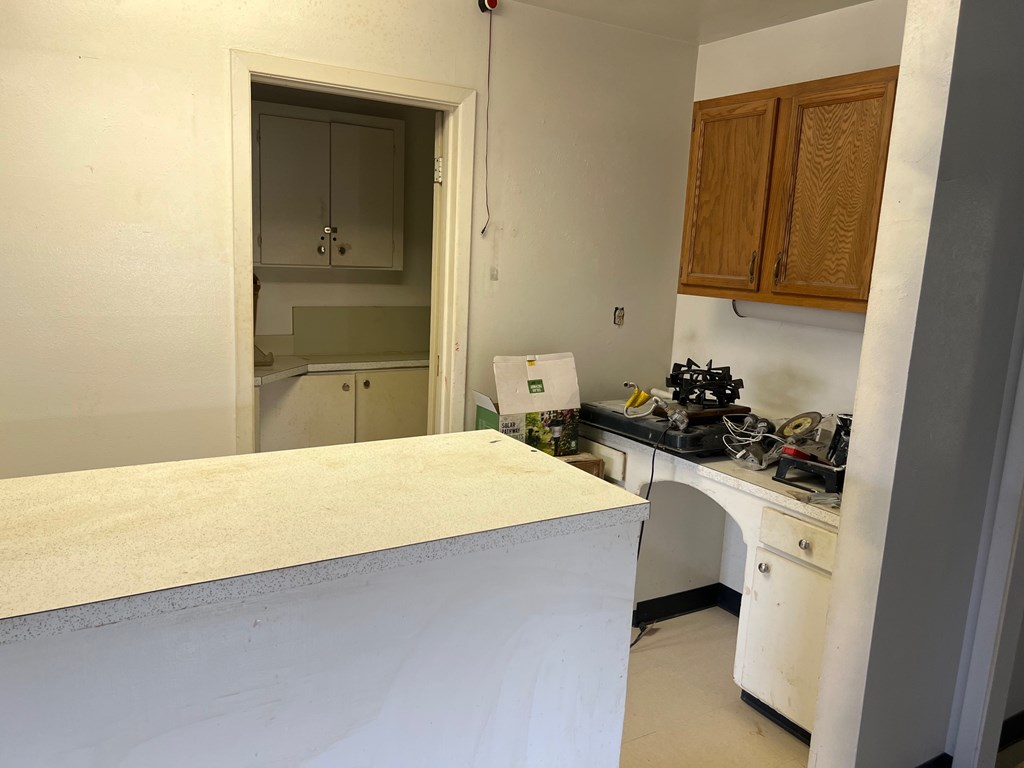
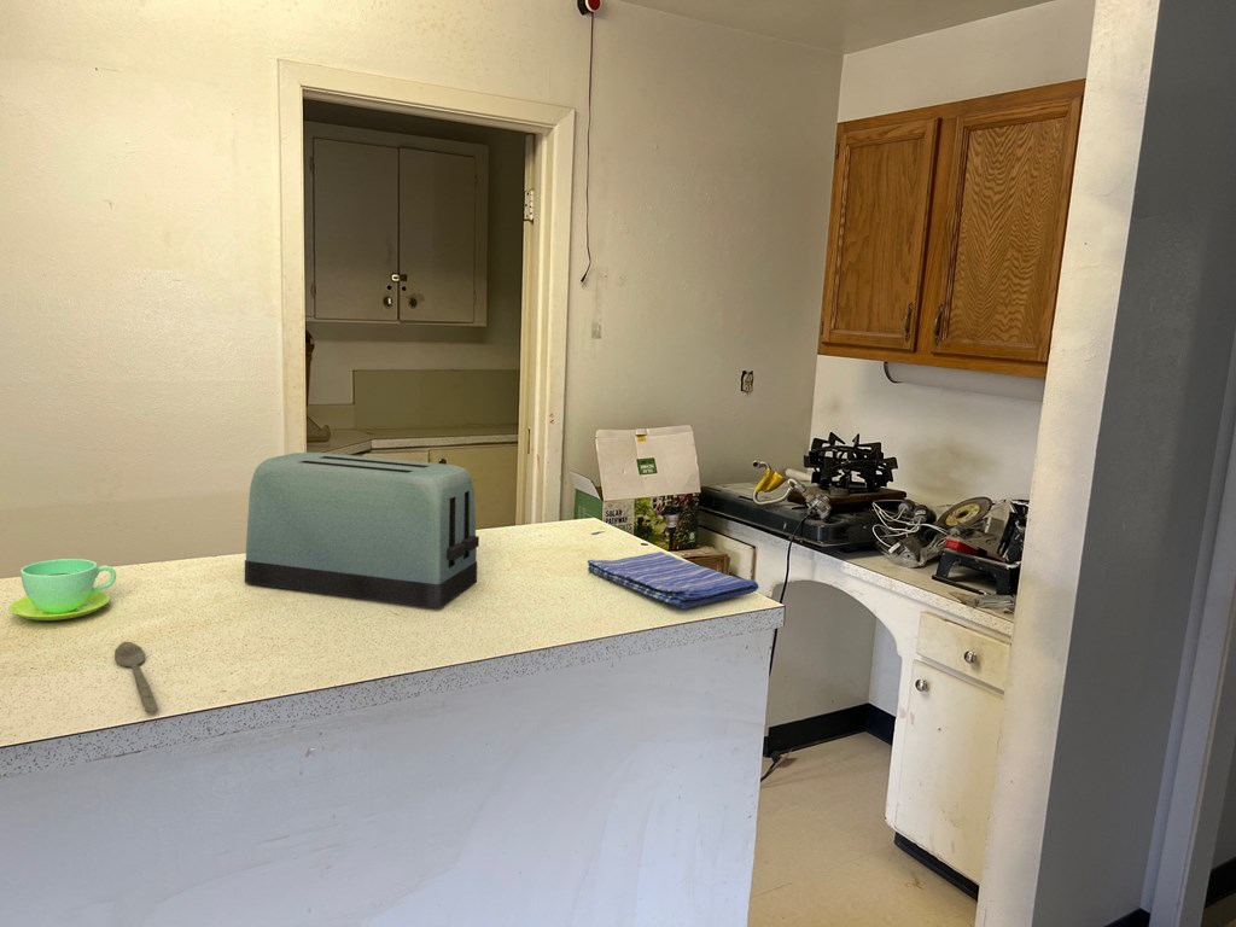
+ spoon (138, 674)
+ toaster (367, 523)
+ cup (62, 589)
+ dish towel (671, 573)
